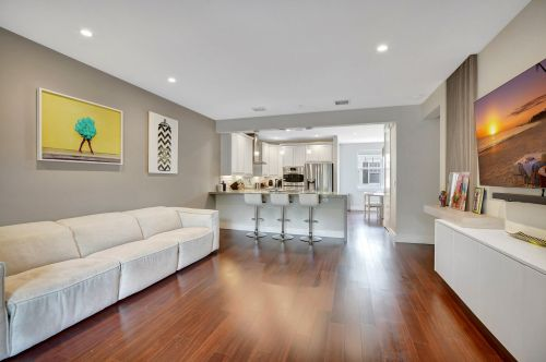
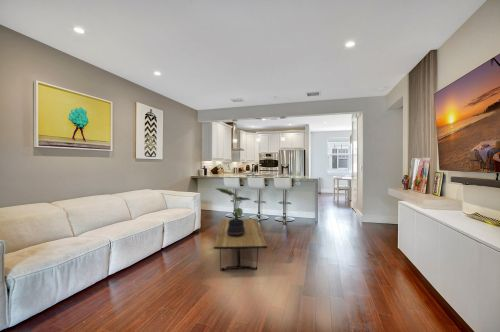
+ coffee table (239, 242)
+ potted plant (235, 210)
